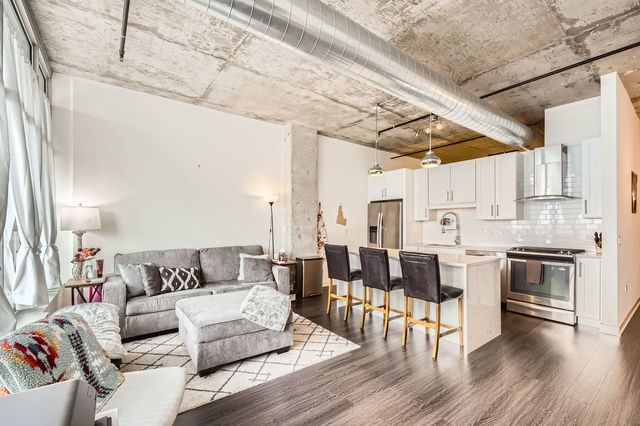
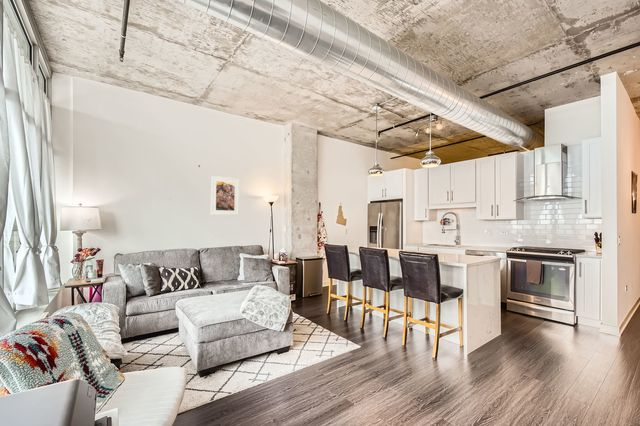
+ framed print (225, 196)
